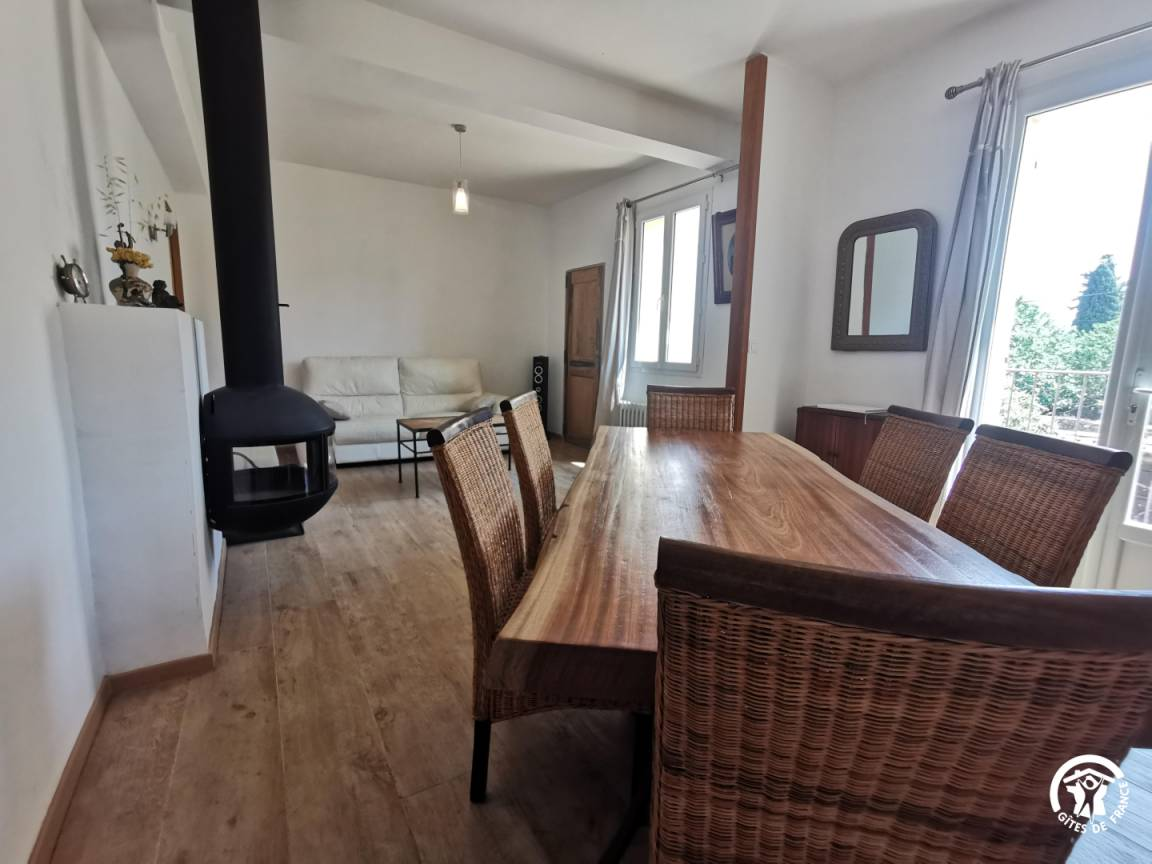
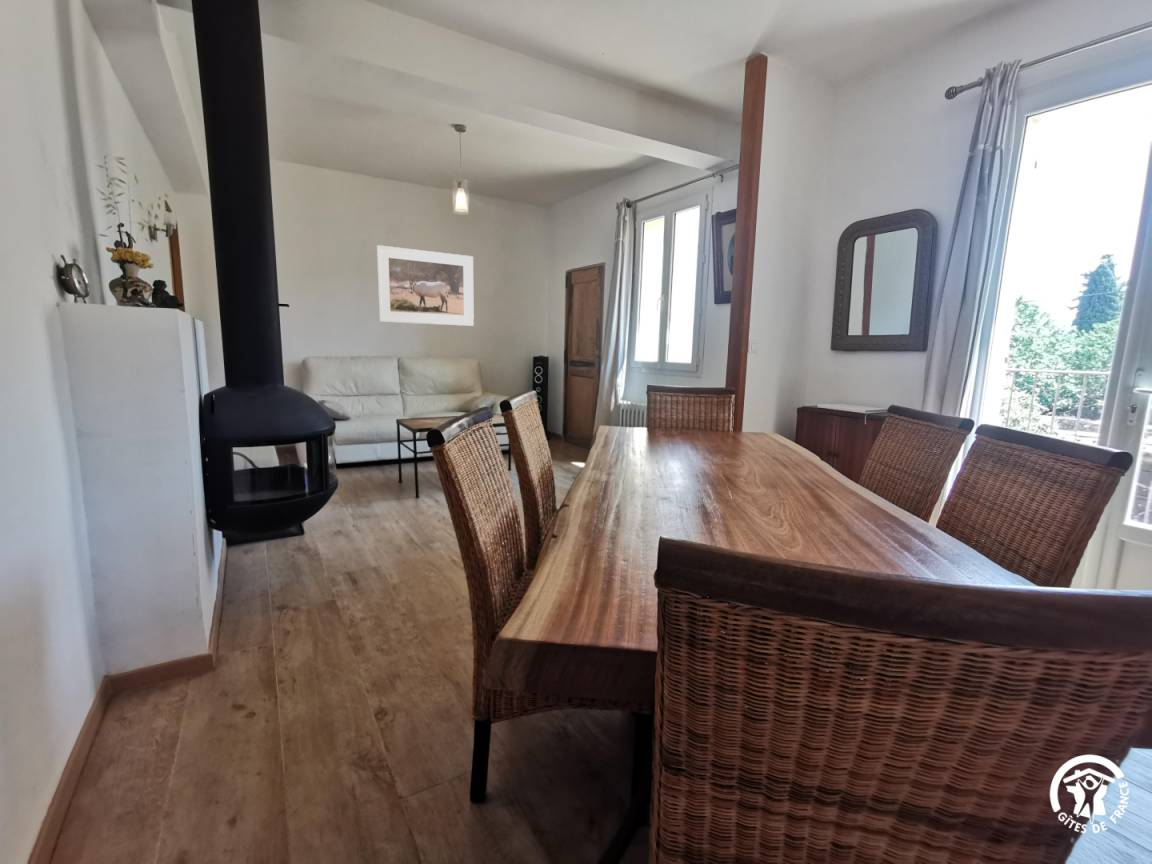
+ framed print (427, 287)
